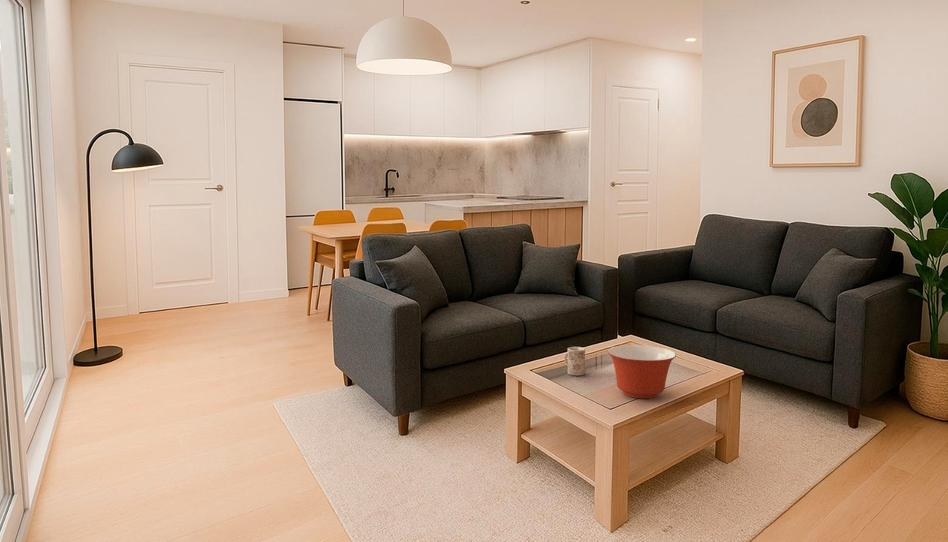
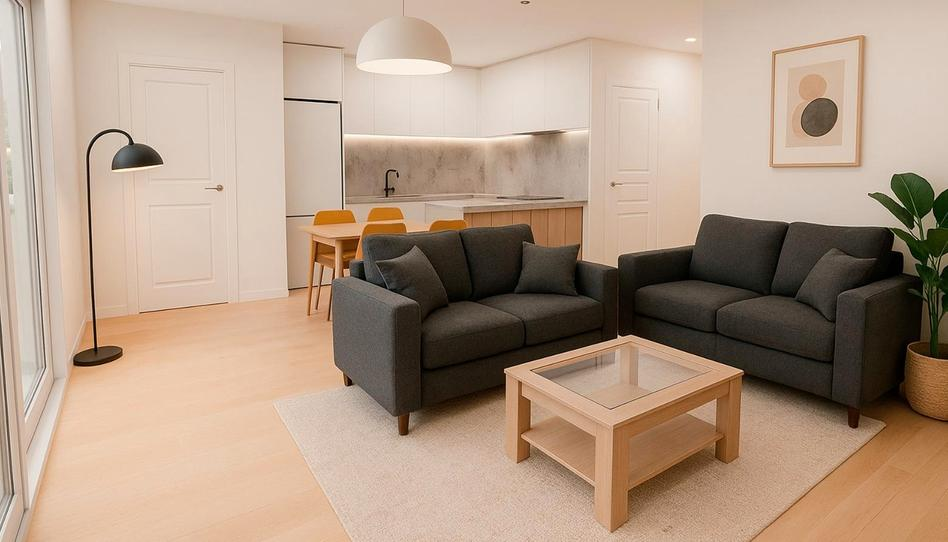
- mixing bowl (640, 372)
- mug (574, 360)
